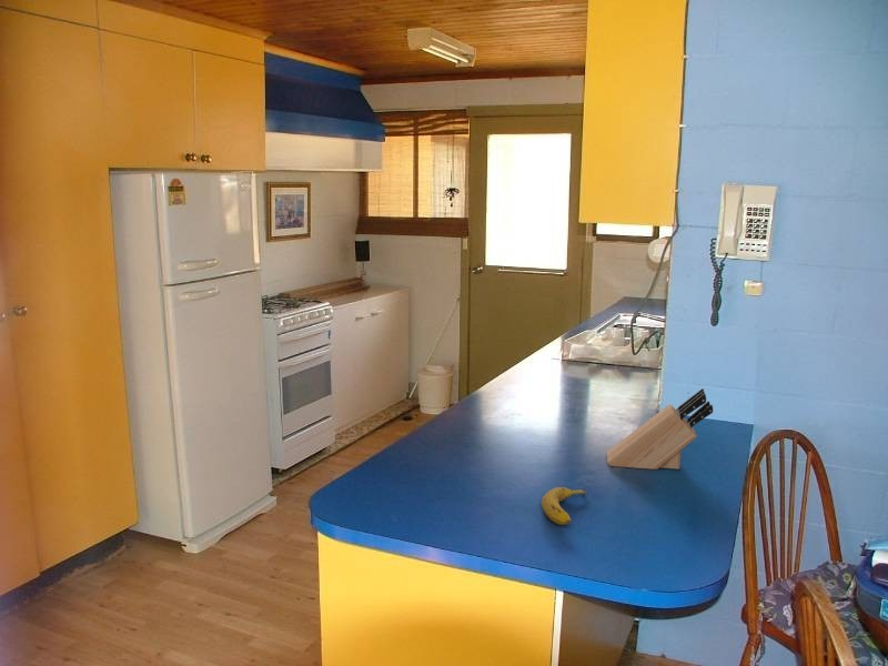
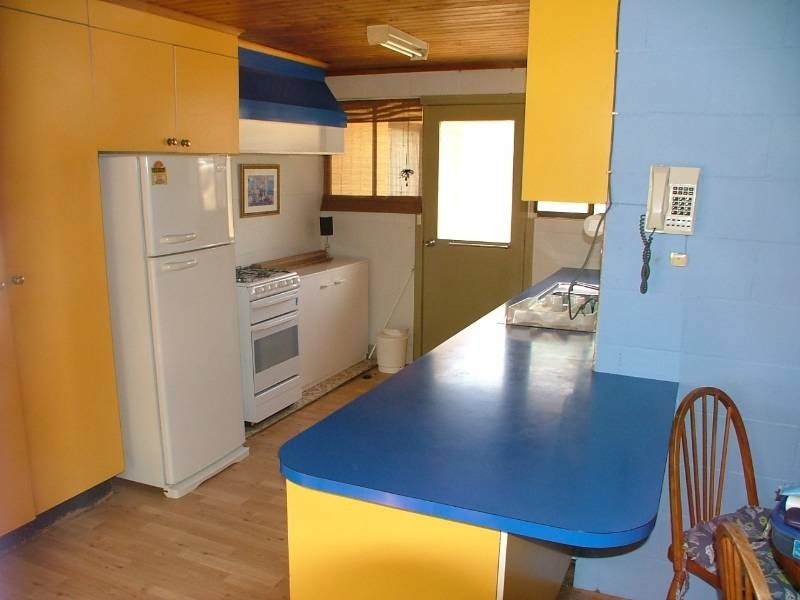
- fruit (562, 500)
- knife block (658, 426)
